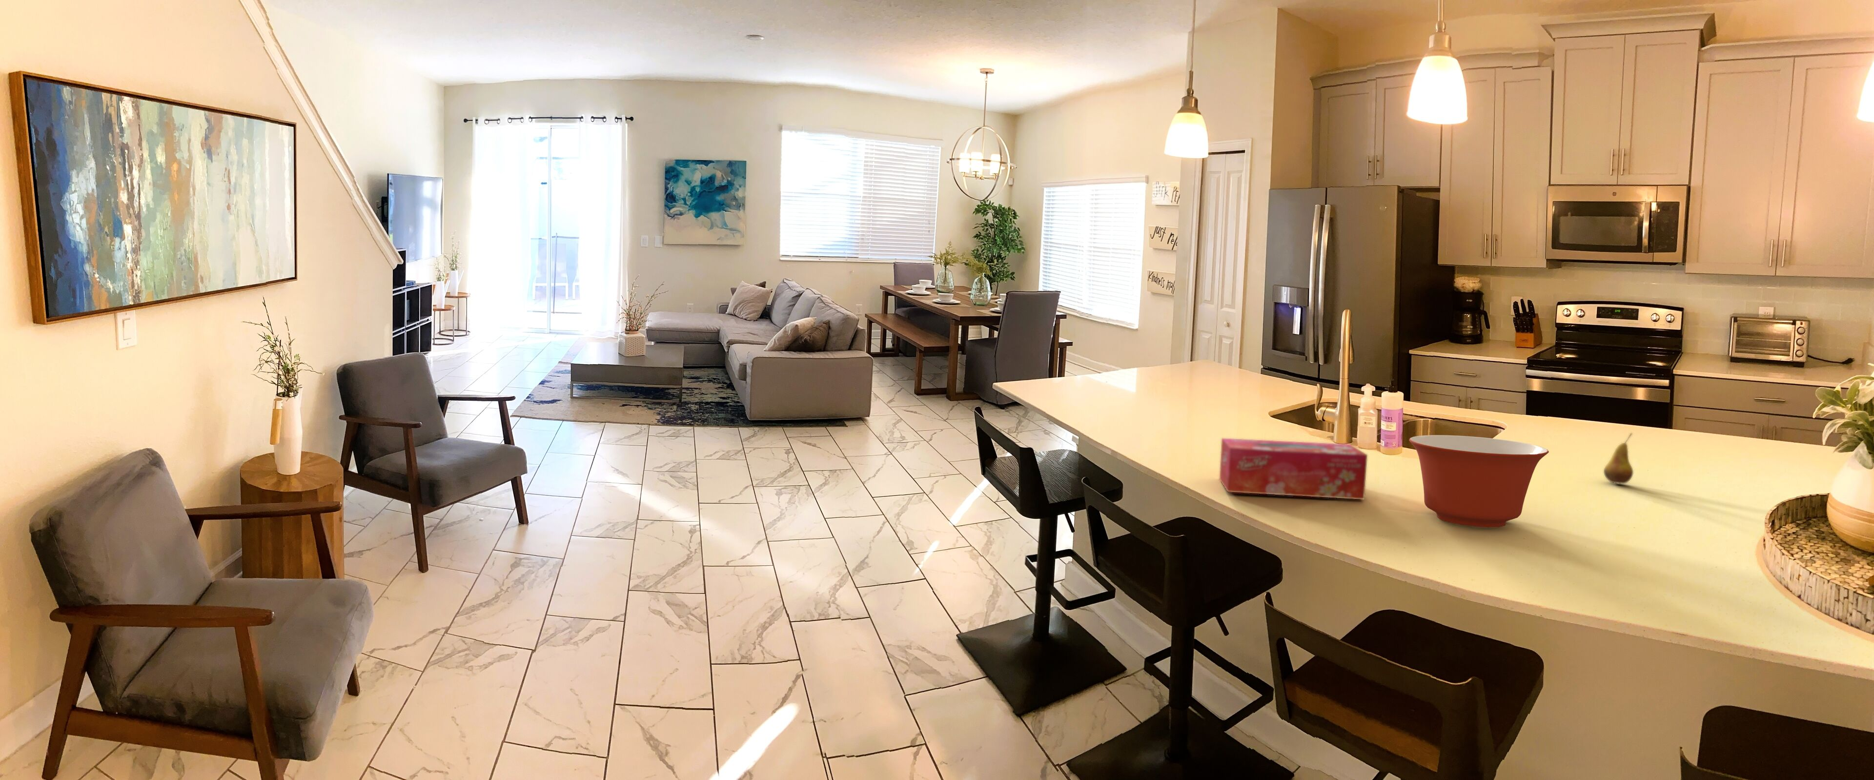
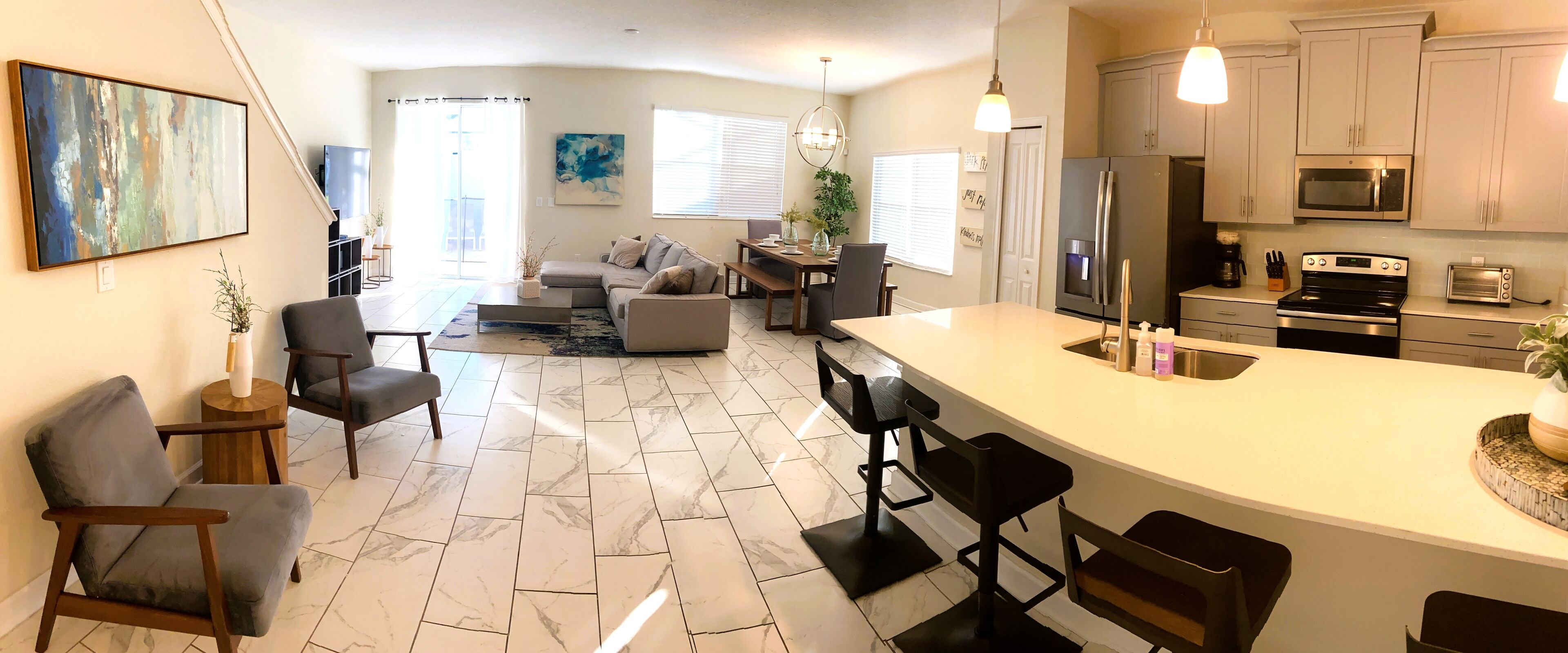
- mixing bowl (1474, 481)
- tissue box (1290, 467)
- fruit (1619, 457)
